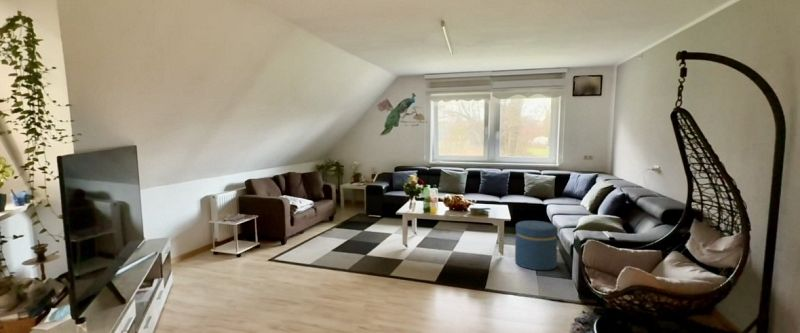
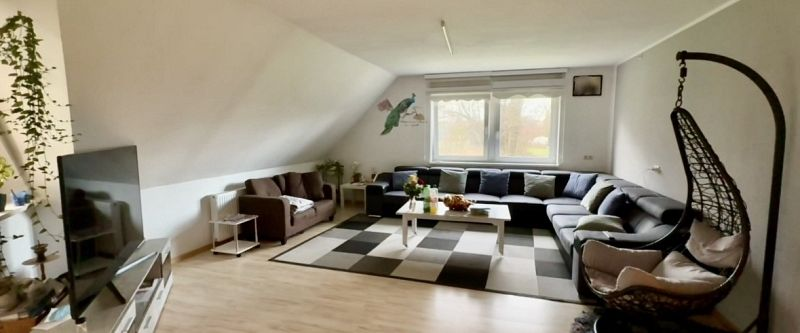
- ottoman (536, 243)
